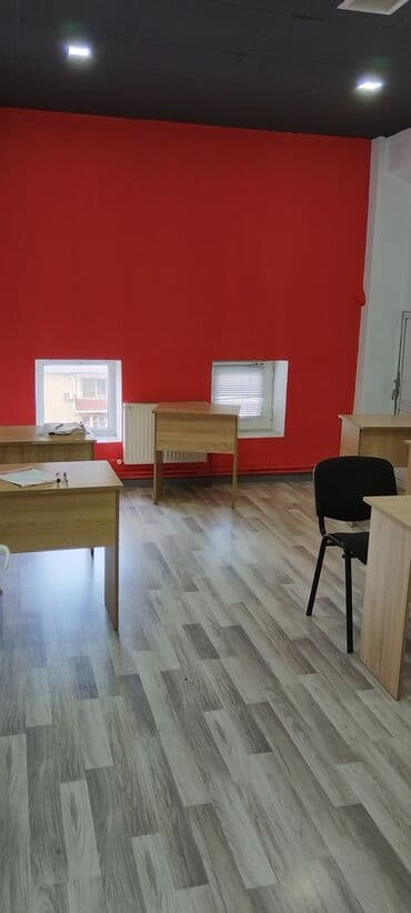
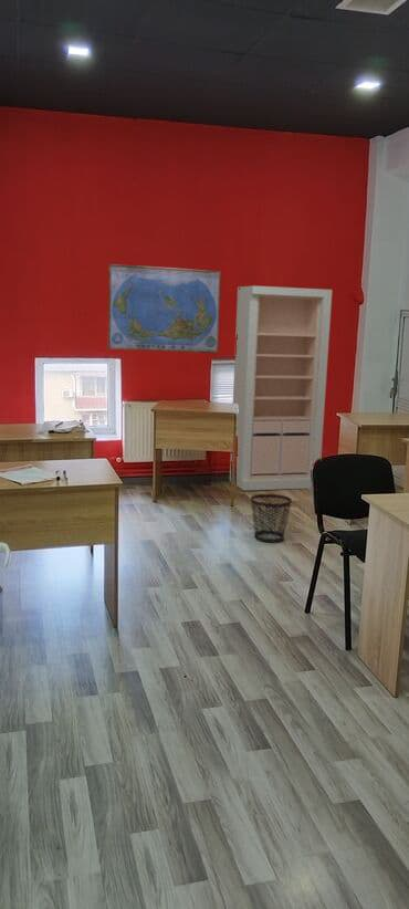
+ storage cabinet (279, 388)
+ wastebasket (270, 519)
+ world map (165, 310)
